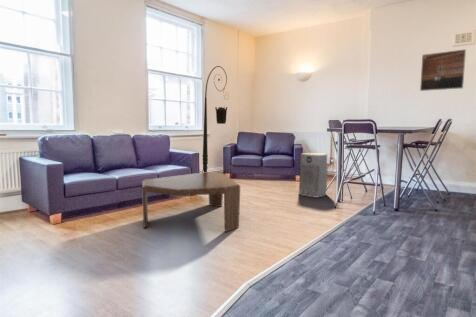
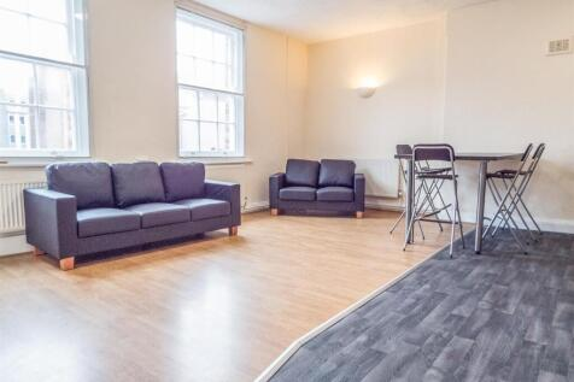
- air purifier (314, 174)
- coffee table (195, 194)
- floor lamp (217, 123)
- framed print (442, 71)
